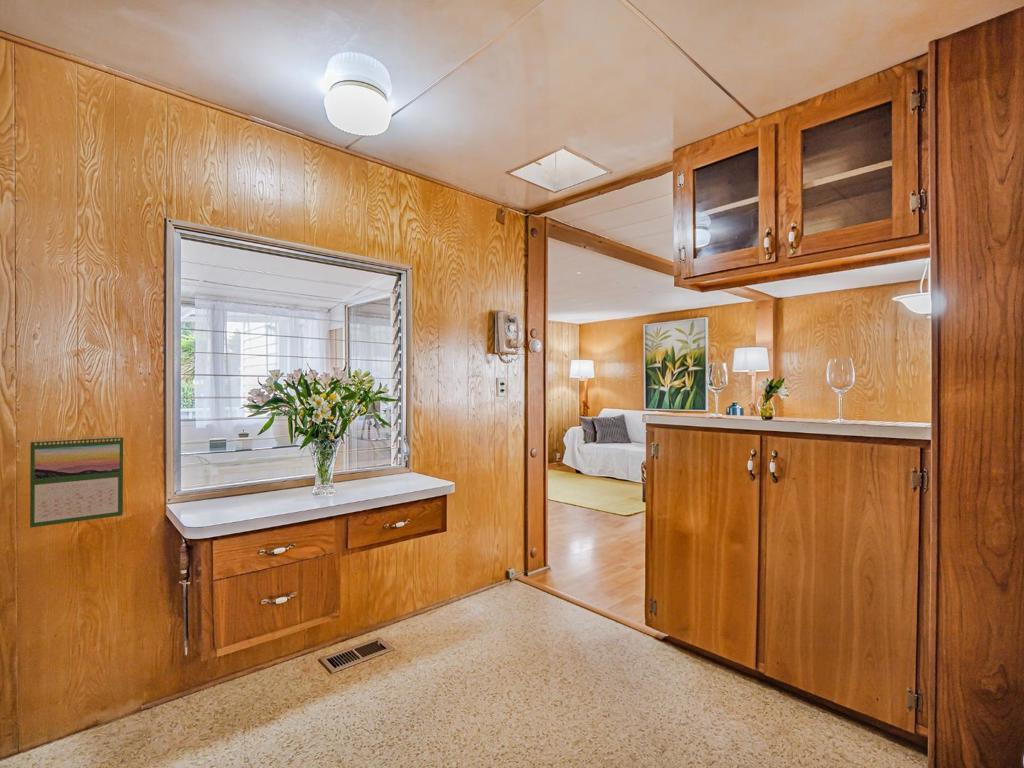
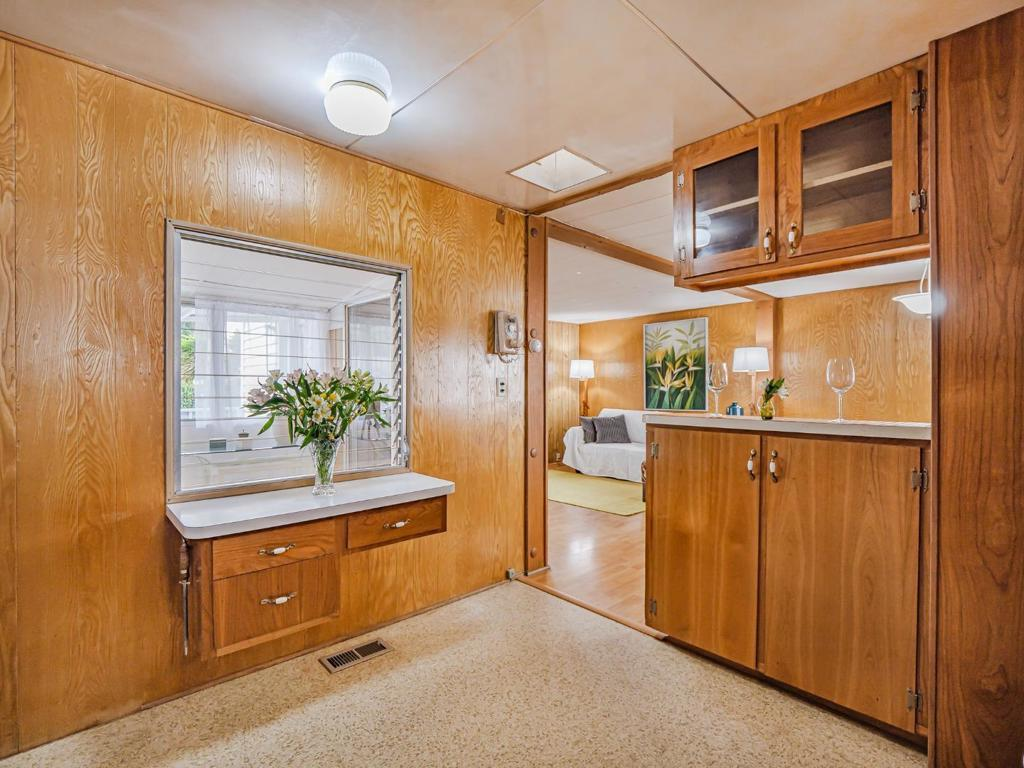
- calendar (78, 478)
